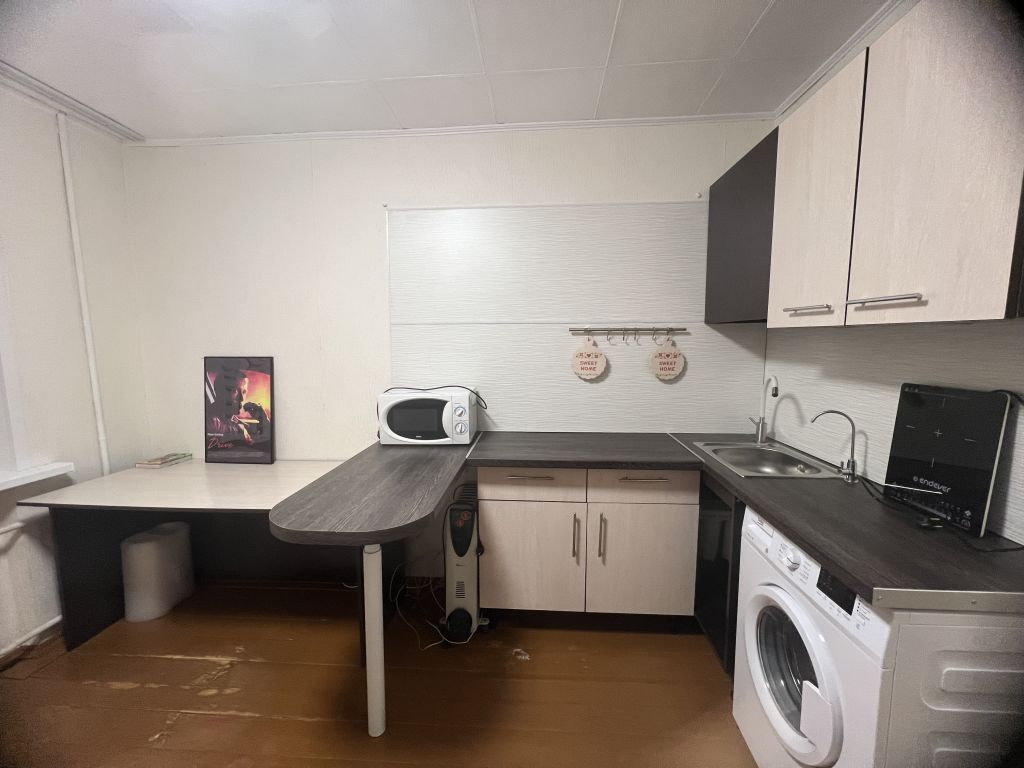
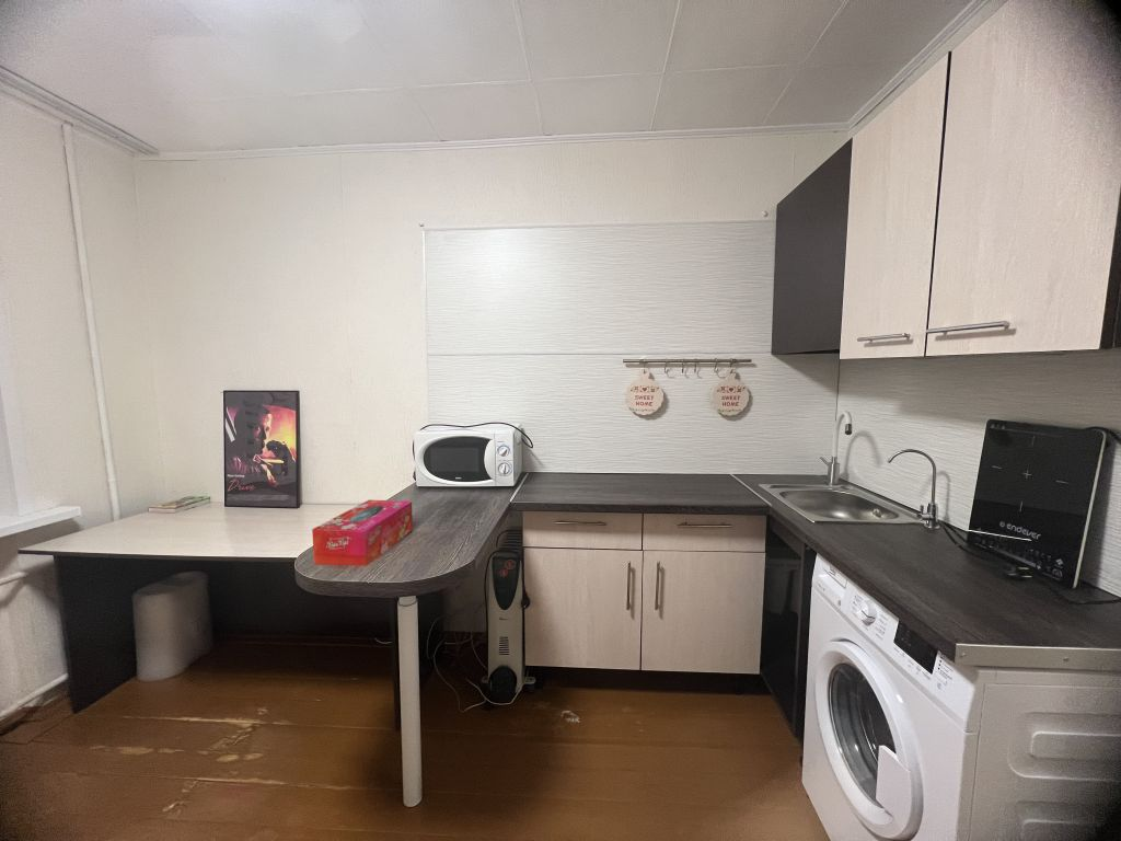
+ tissue box (367, 529)
